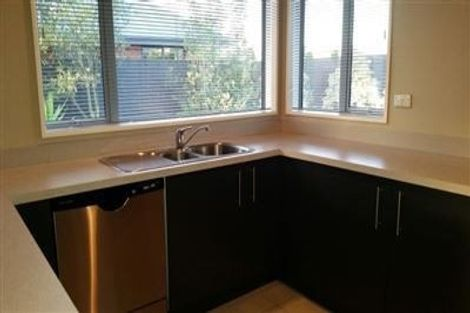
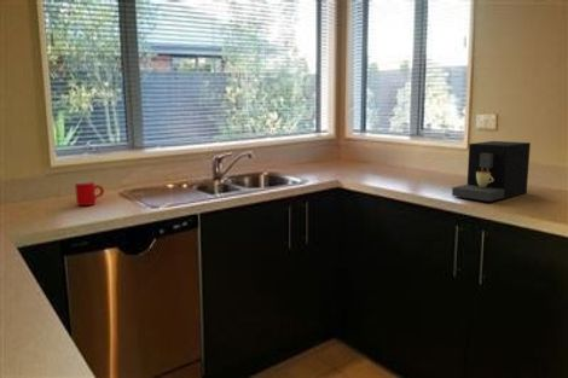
+ coffee maker (491, 169)
+ mug (89, 192)
